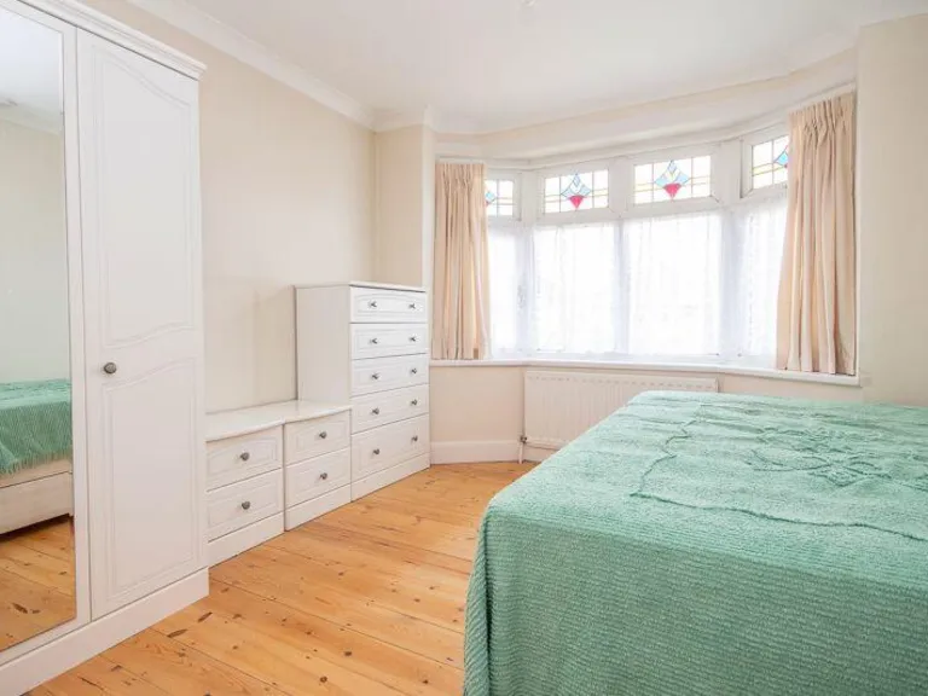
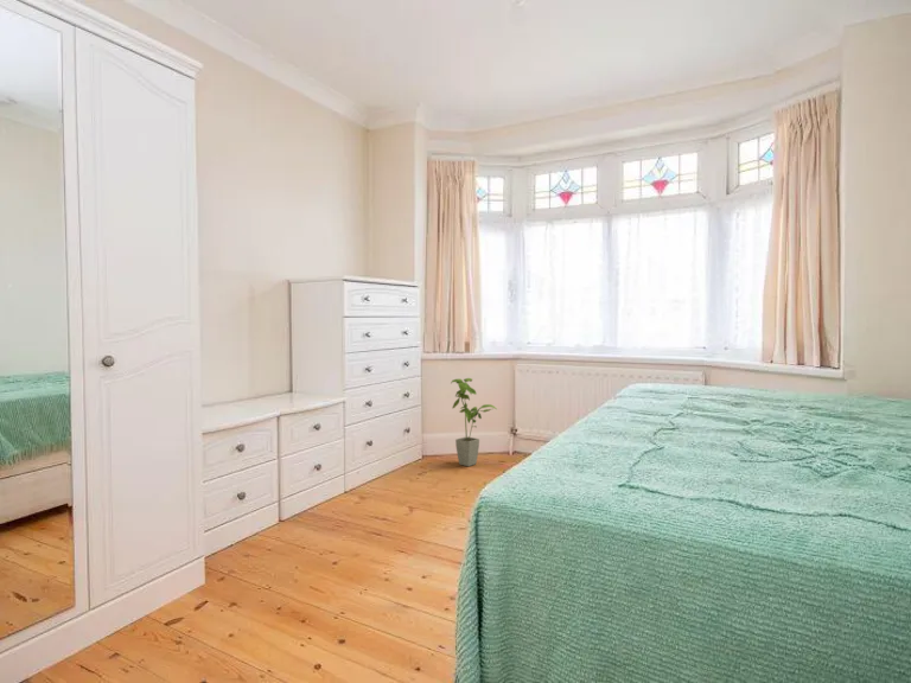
+ house plant (469, 422)
